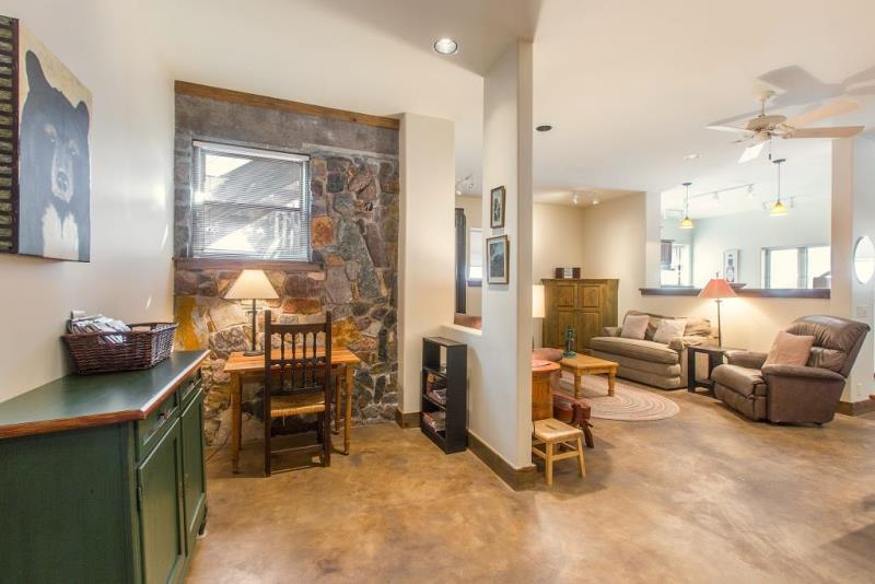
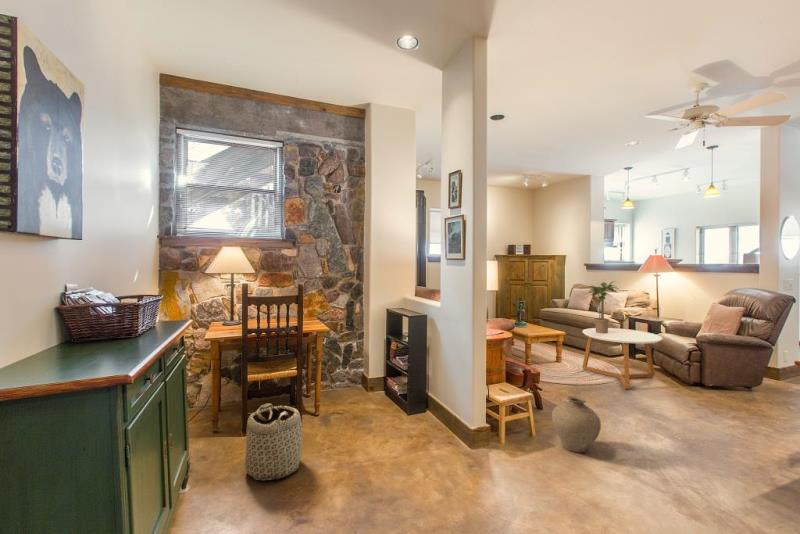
+ coffee table (624, 356)
+ vase (575, 423)
+ potted plant (601, 306)
+ basket (274, 436)
